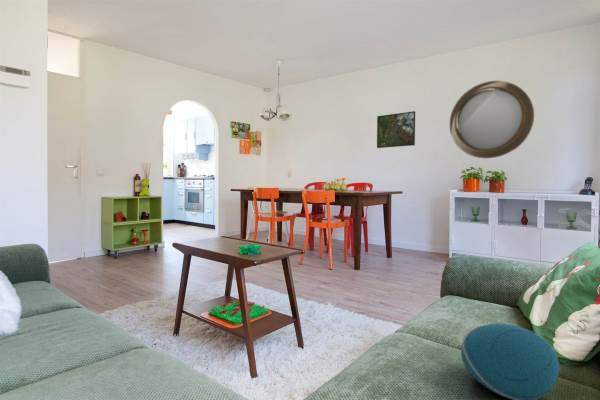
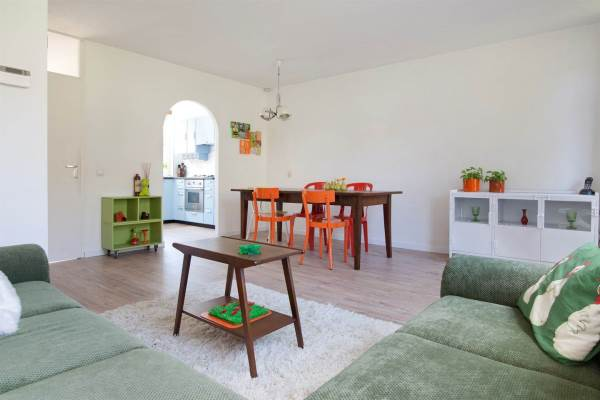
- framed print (395, 130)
- home mirror (488, 119)
- cushion (507, 356)
